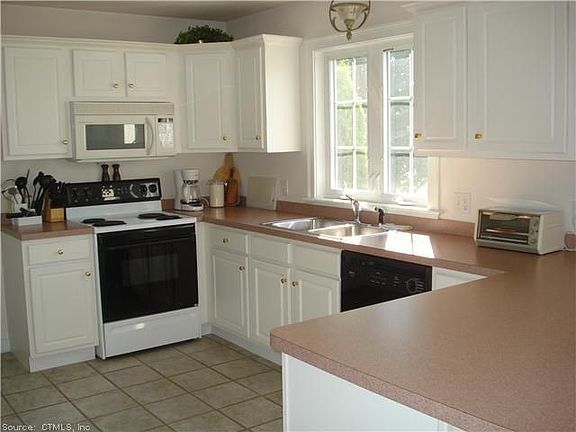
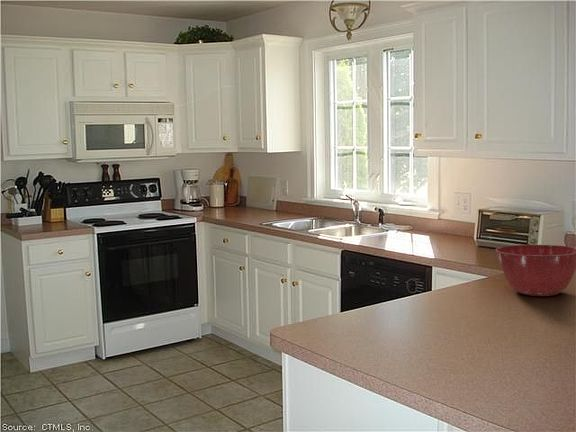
+ mixing bowl (537, 270)
